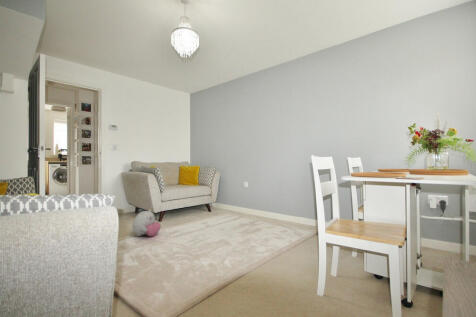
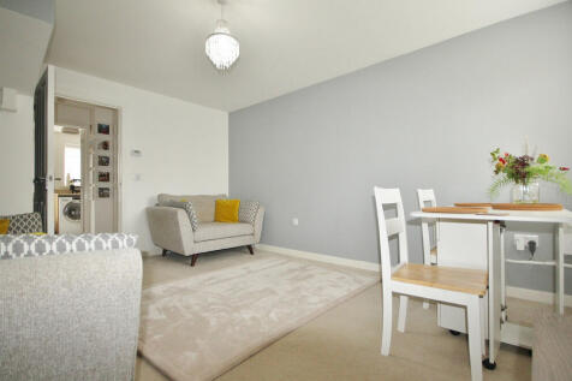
- plush toy (146, 223)
